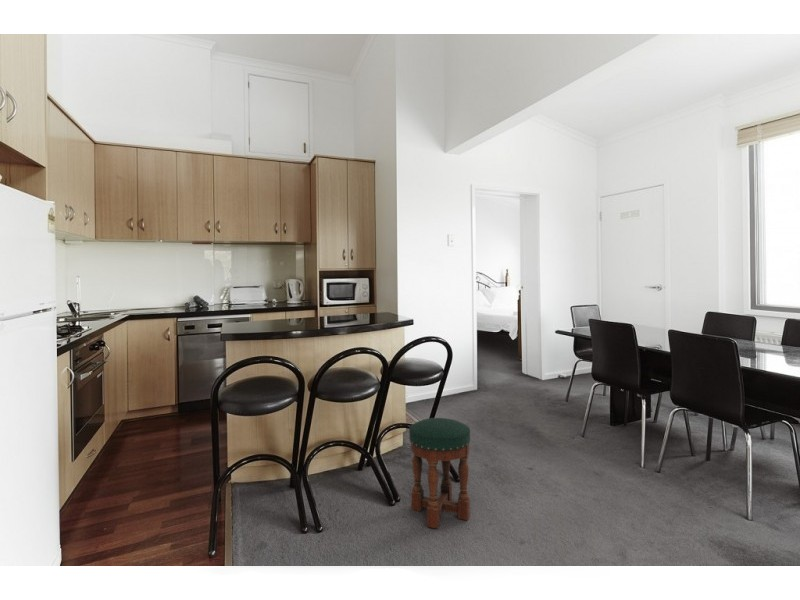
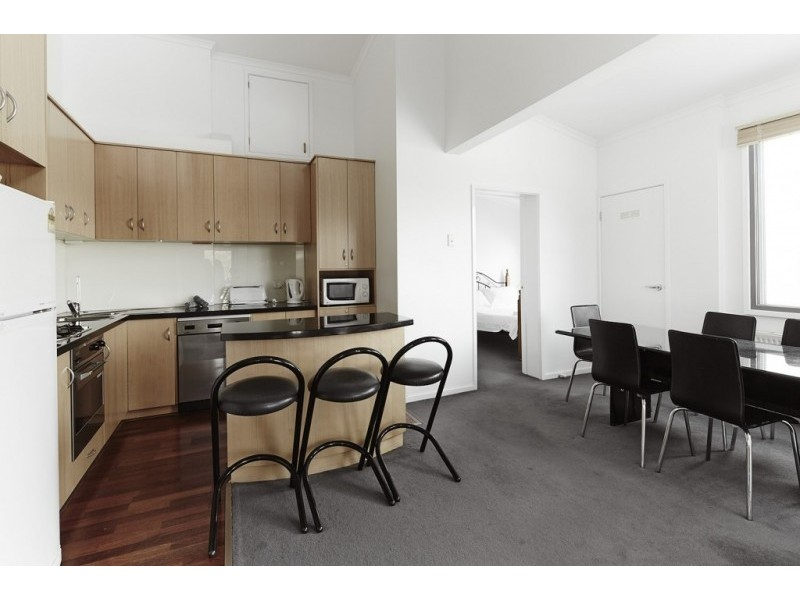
- stool (442, 467)
